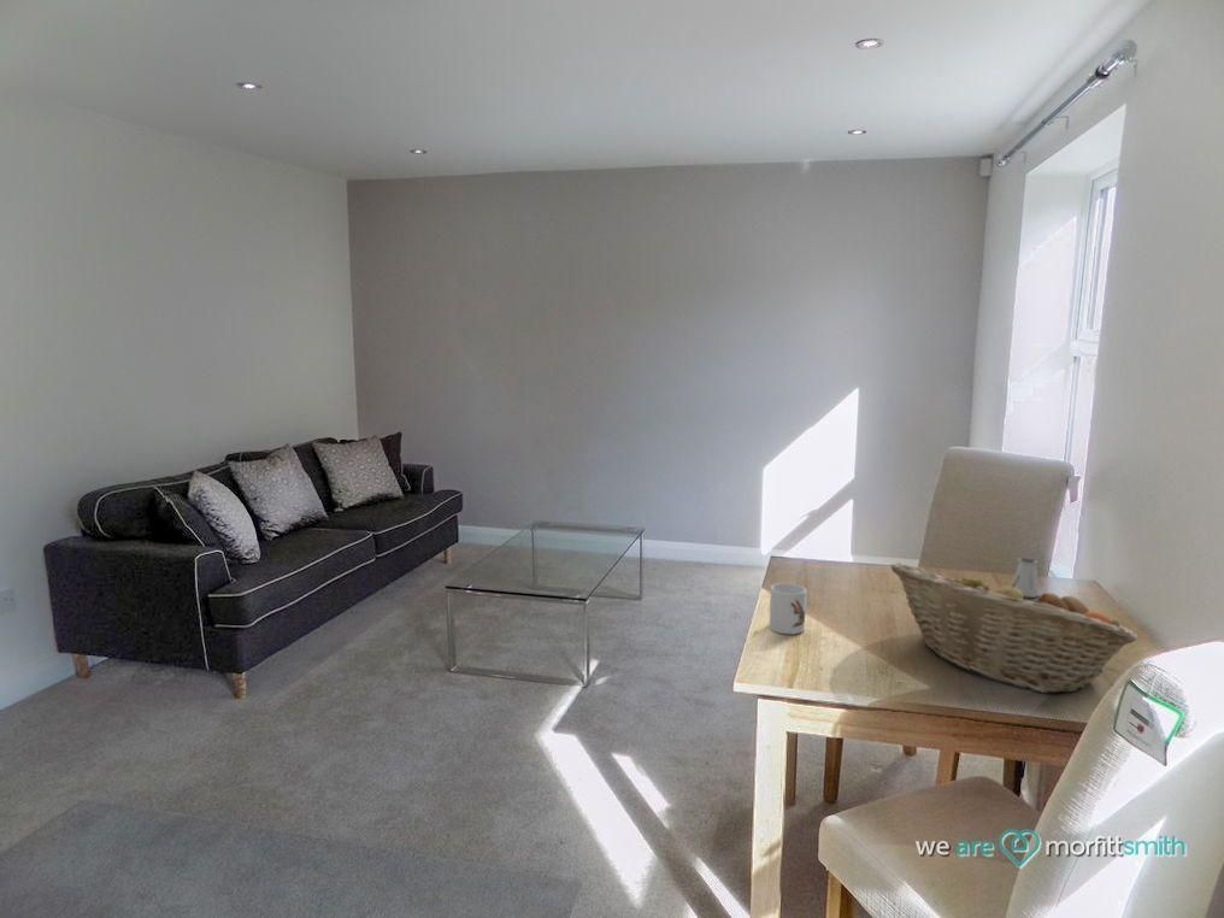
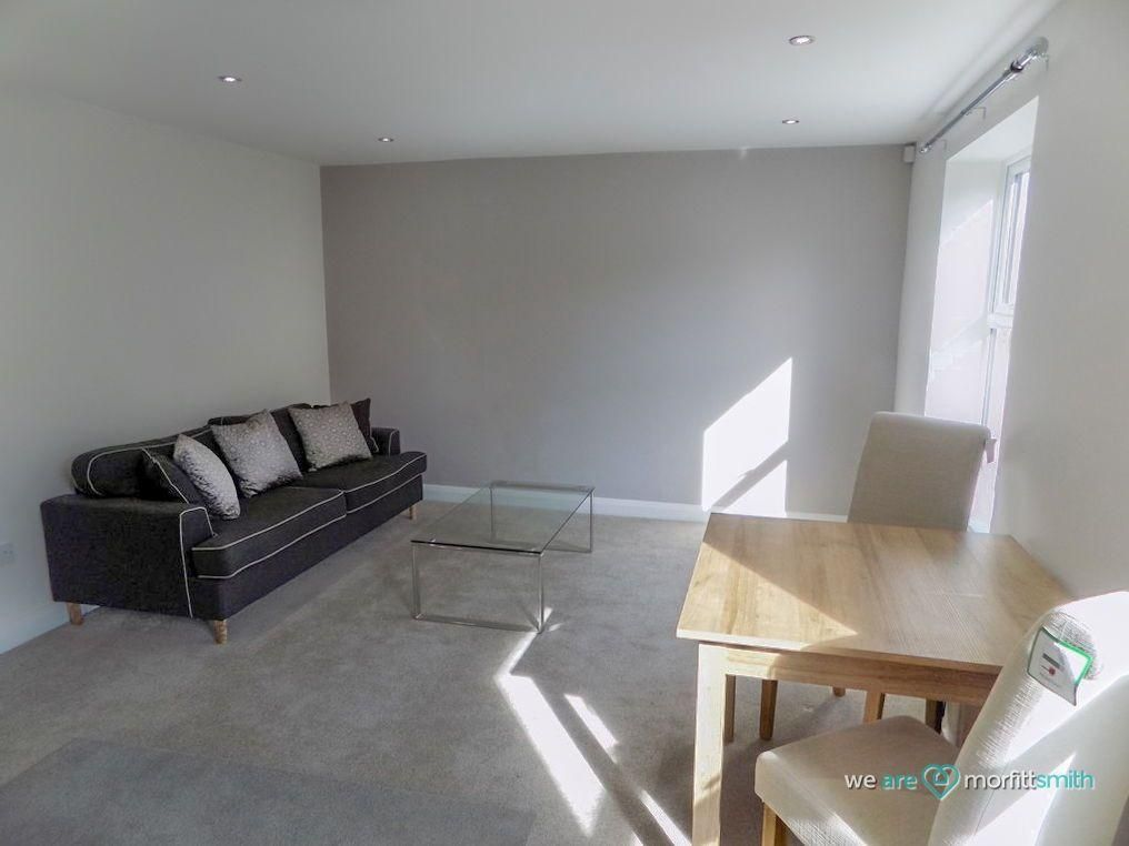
- saltshaker (1025, 575)
- mug (792, 606)
- fruit basket (1002, 614)
